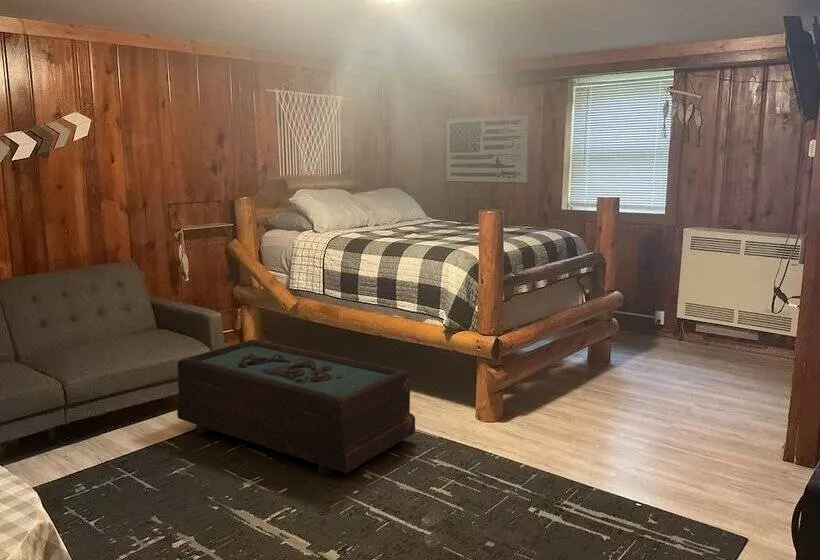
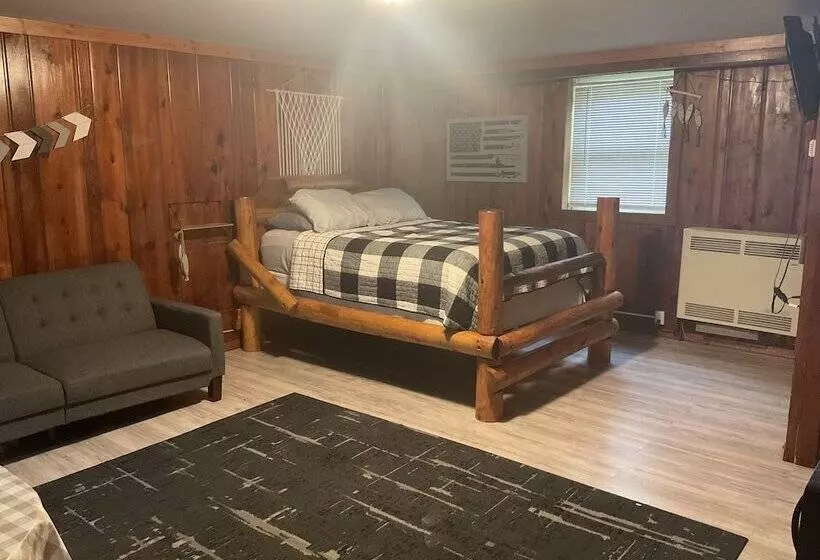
- coffee table (292, 399)
